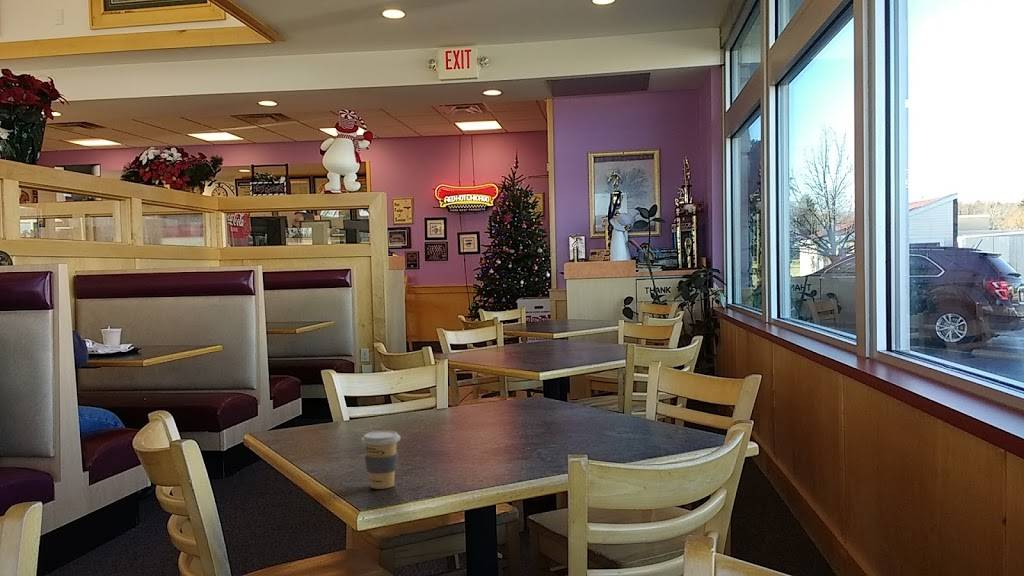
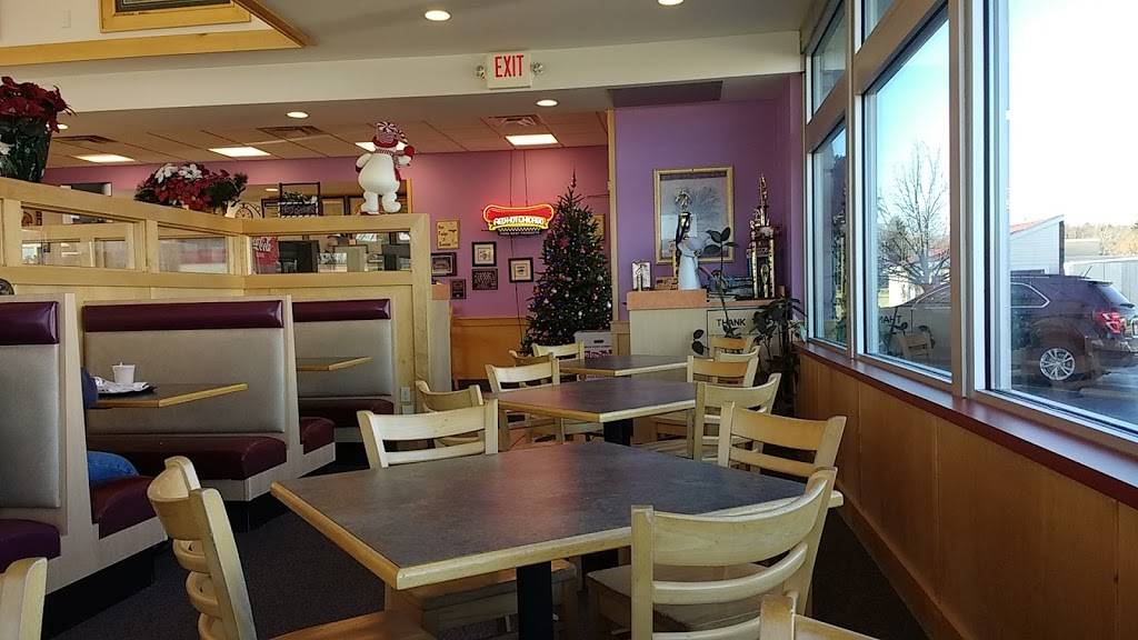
- coffee cup (381, 459)
